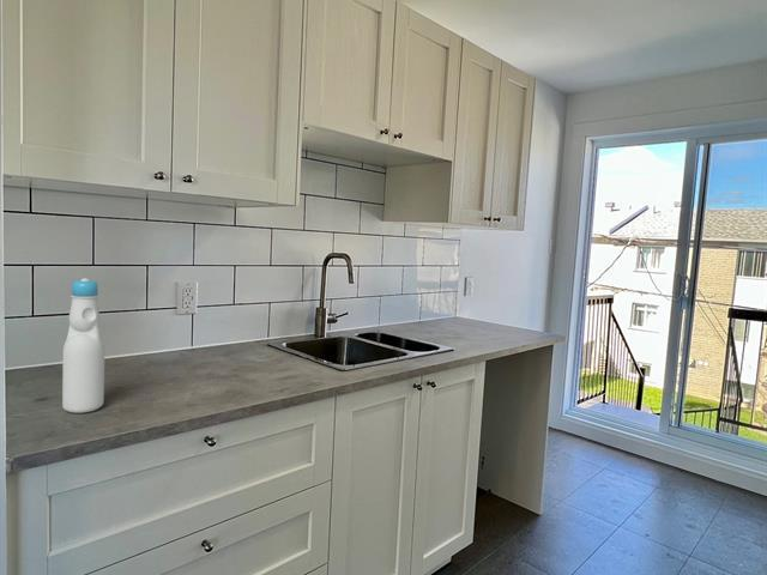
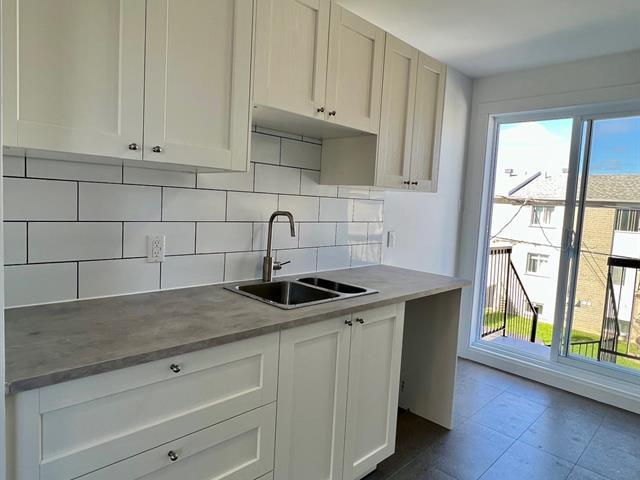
- bottle (84, 344)
